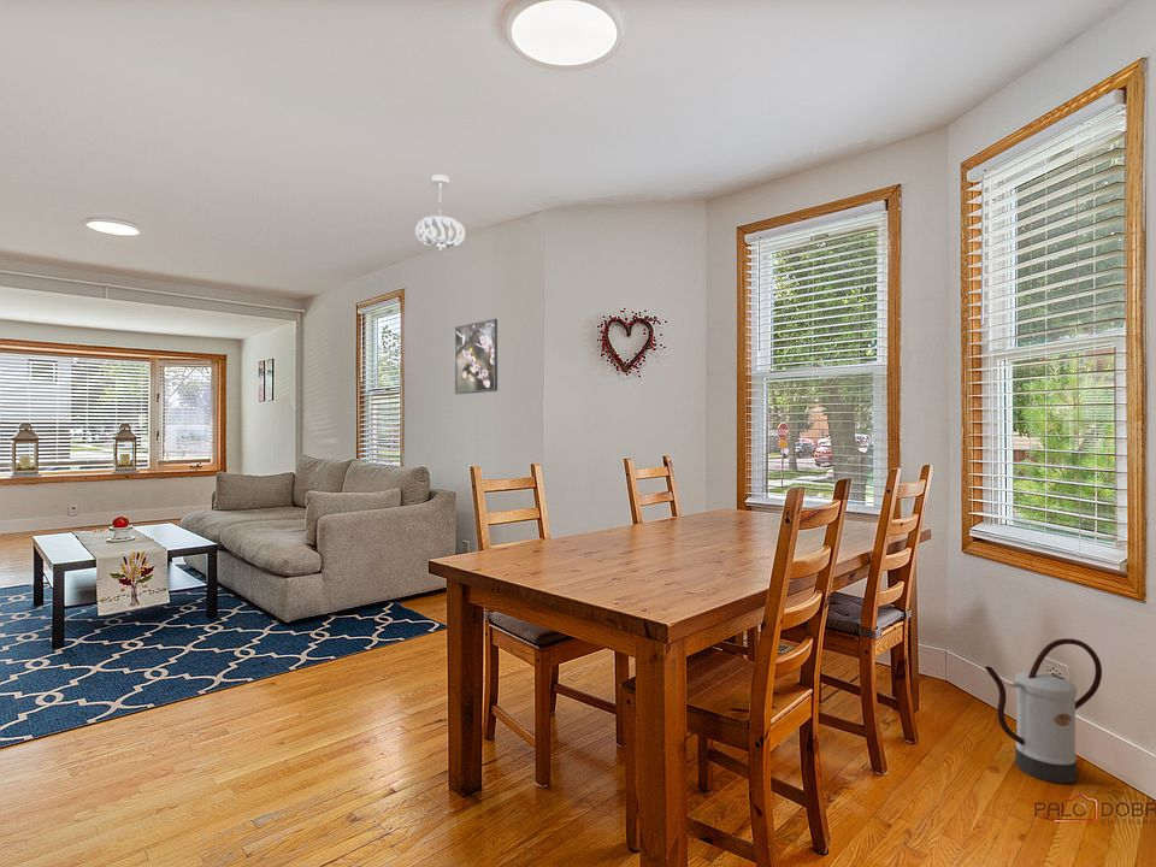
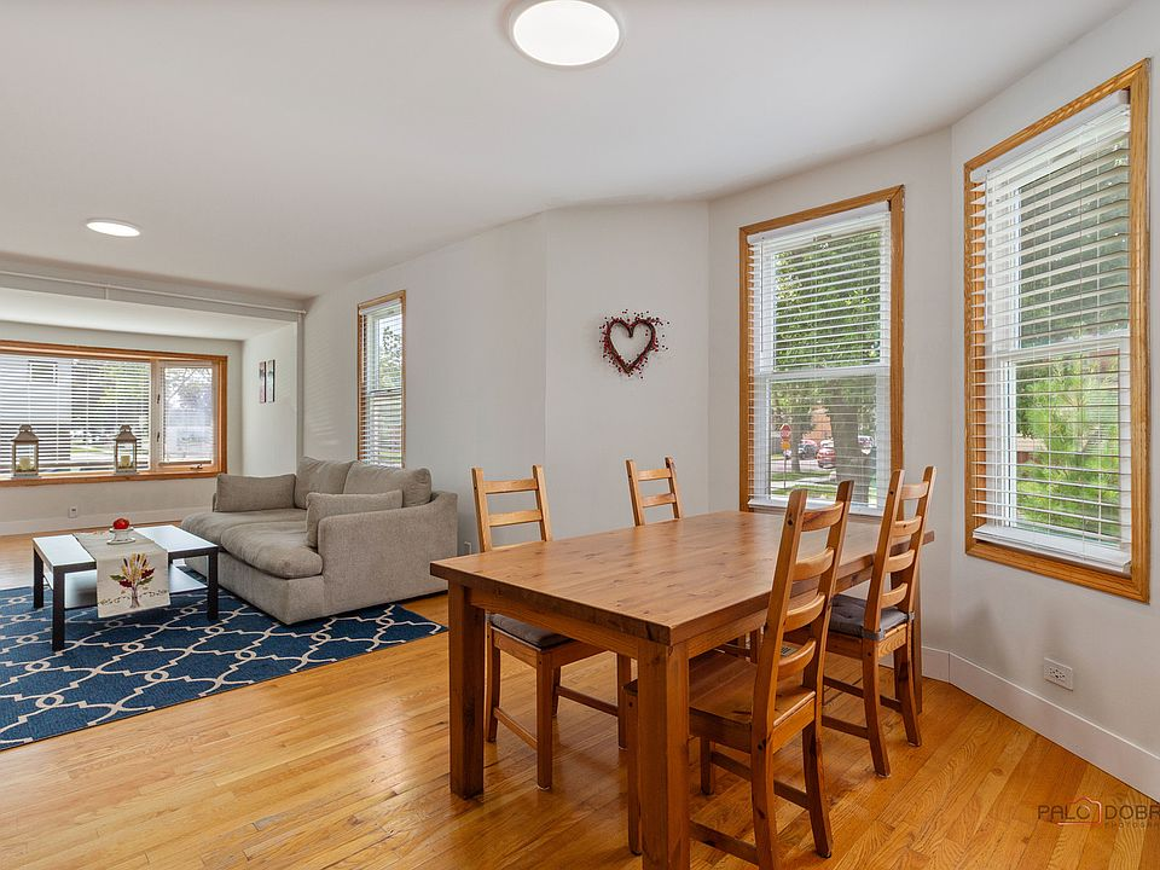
- pendant light (440, 213)
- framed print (474, 358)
- watering can (1043, 704)
